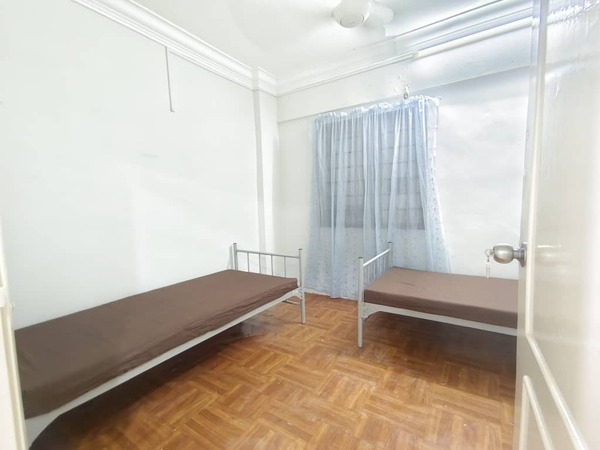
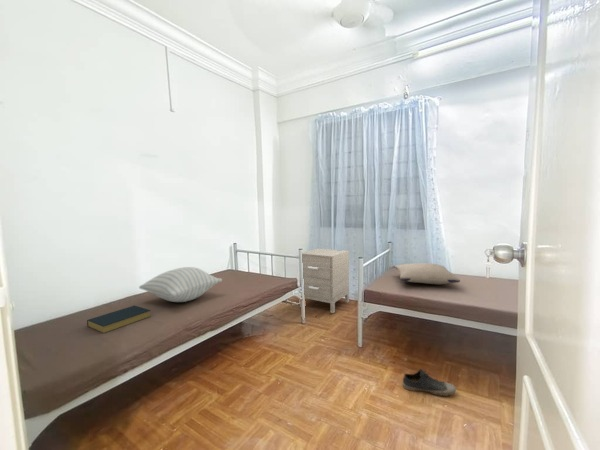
+ shoe (428, 380)
+ nightstand (323, 278)
+ hardback book (120, 318)
+ pillow (423, 273)
+ pillow (181, 283)
